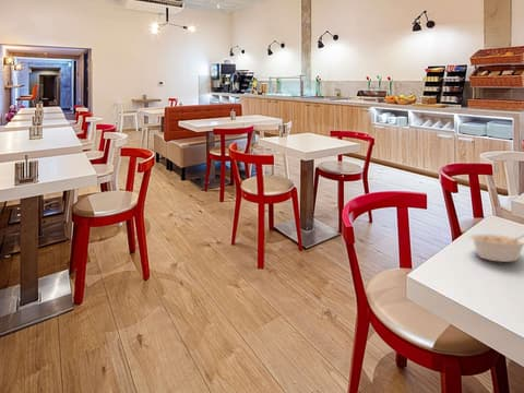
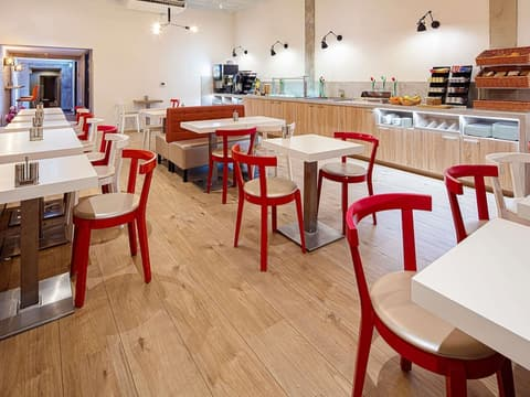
- legume (498, 246)
